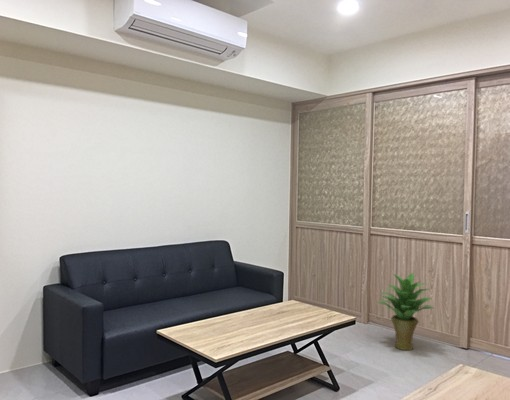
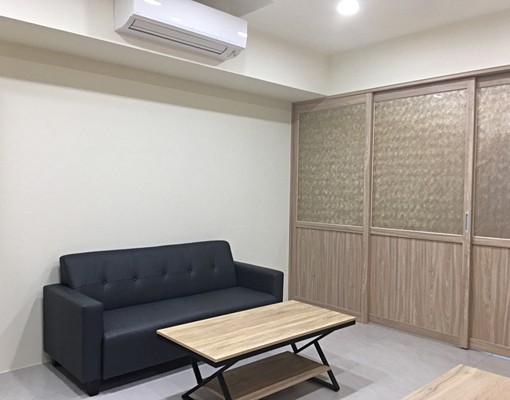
- potted plant (405, 311)
